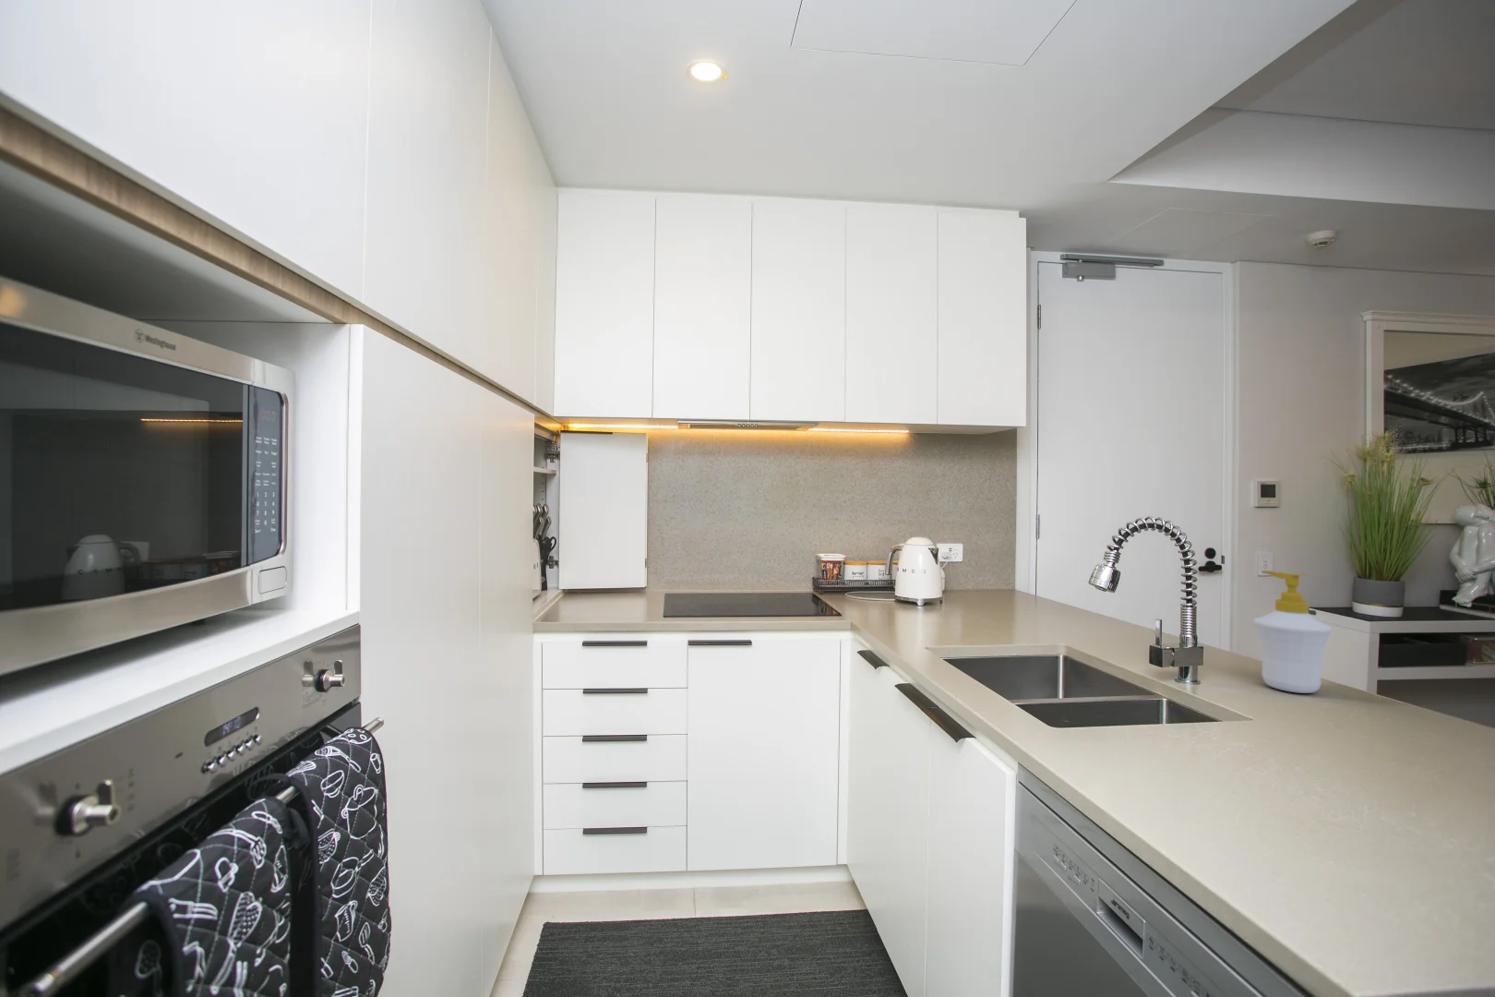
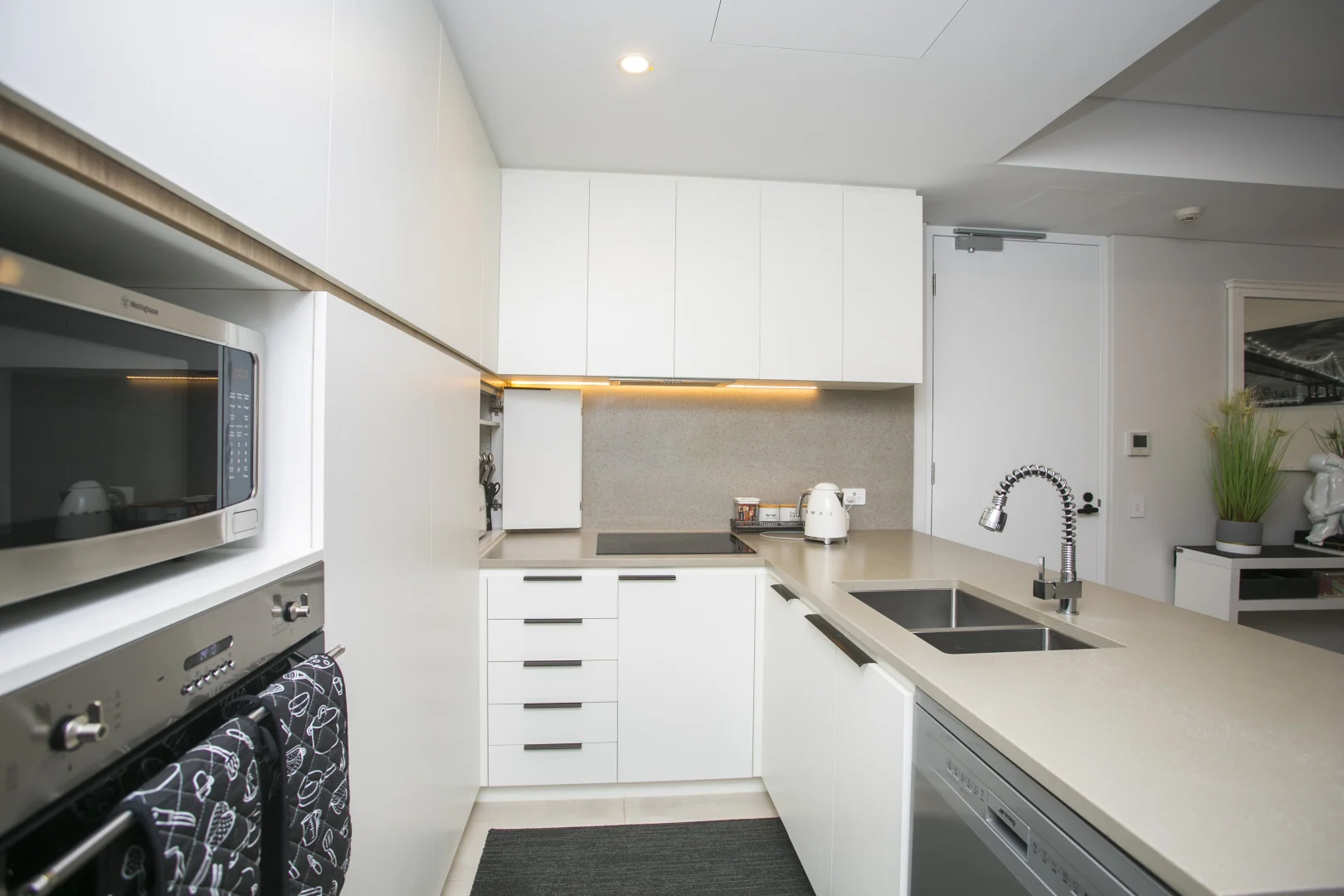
- soap bottle (1291, 630)
